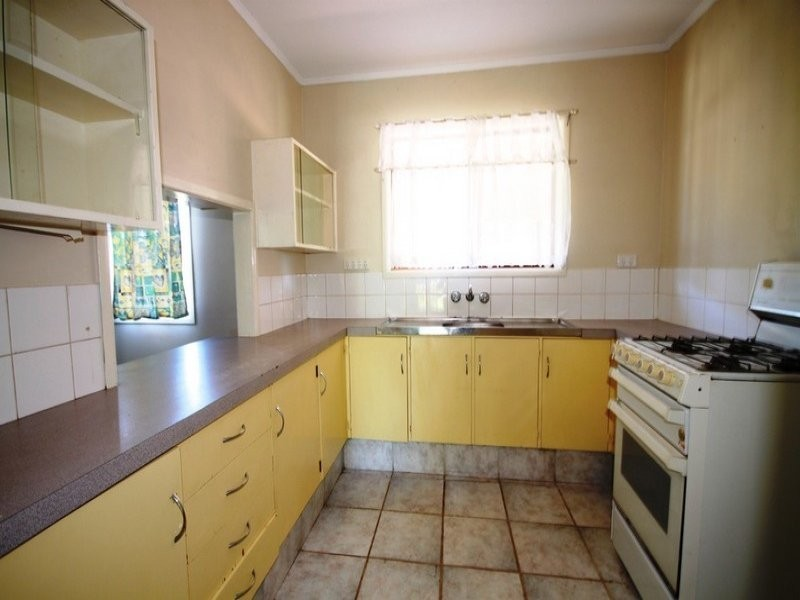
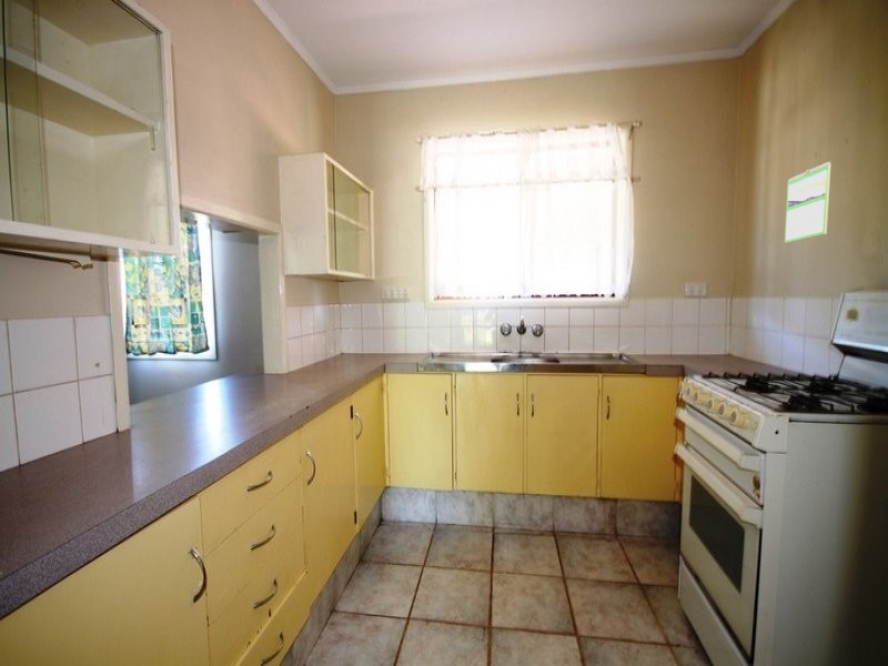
+ calendar (806, 204)
